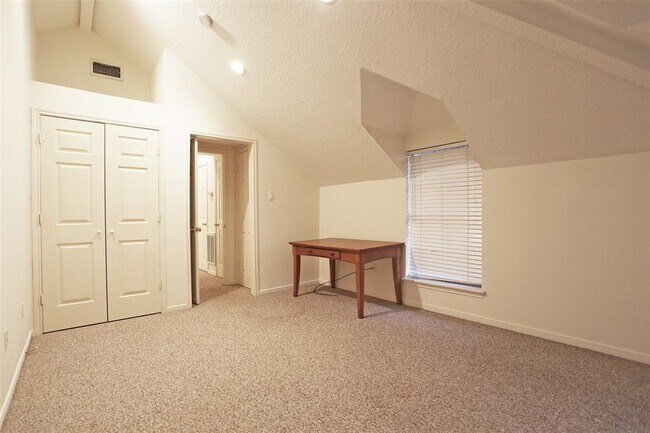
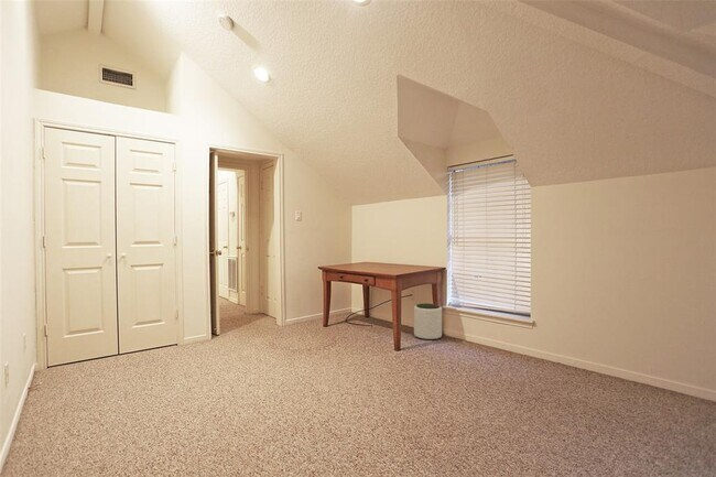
+ plant pot (427, 321)
